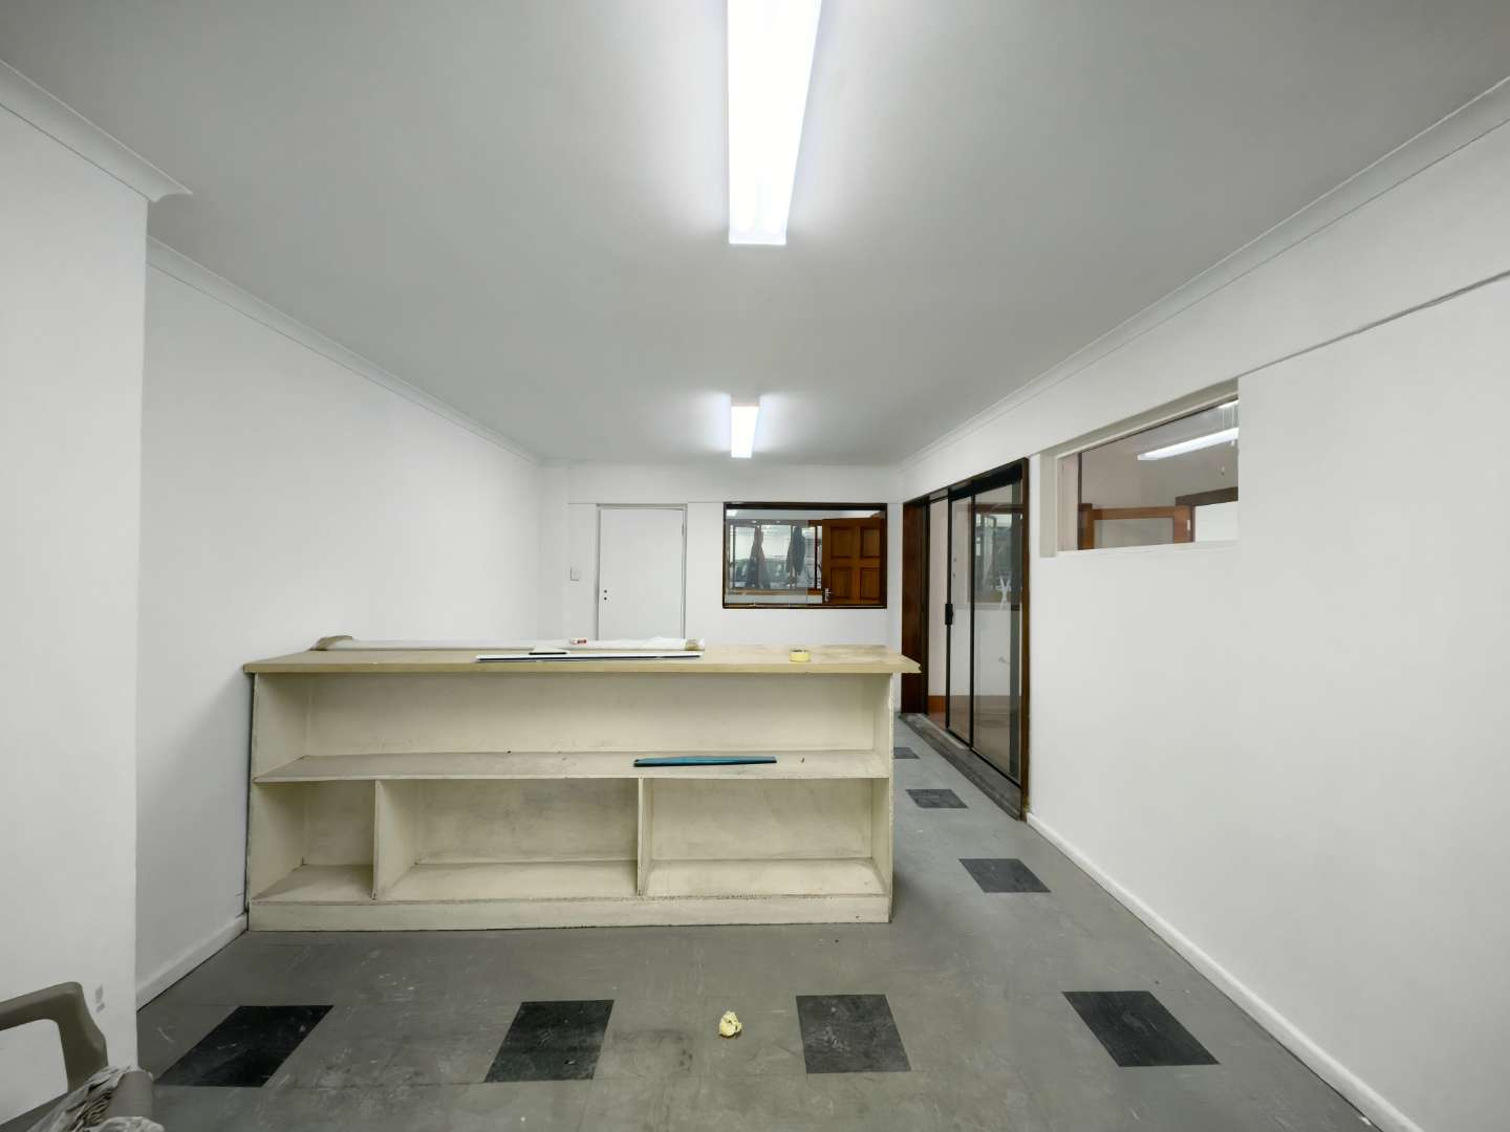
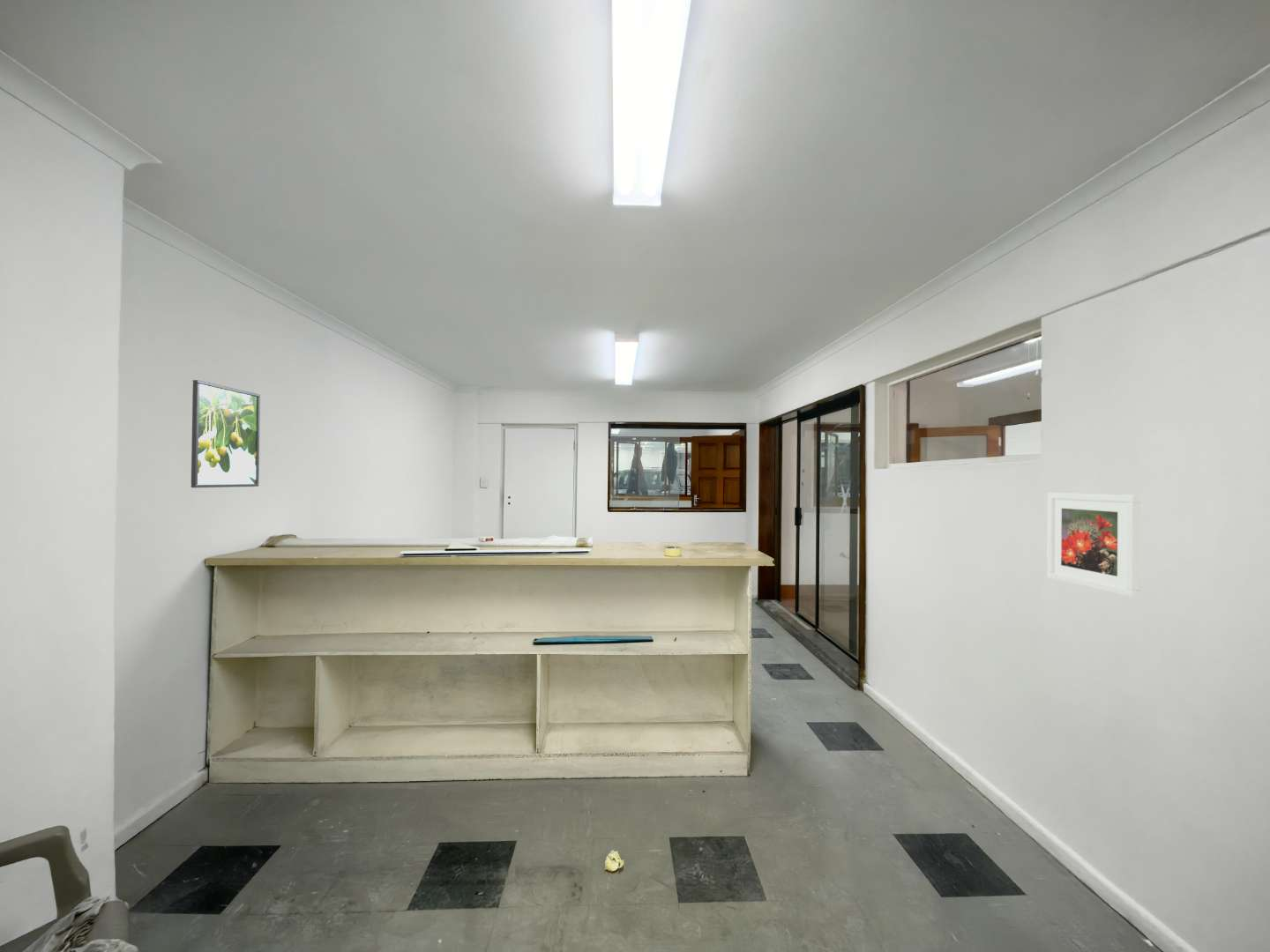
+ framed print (228, 437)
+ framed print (1089, 539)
